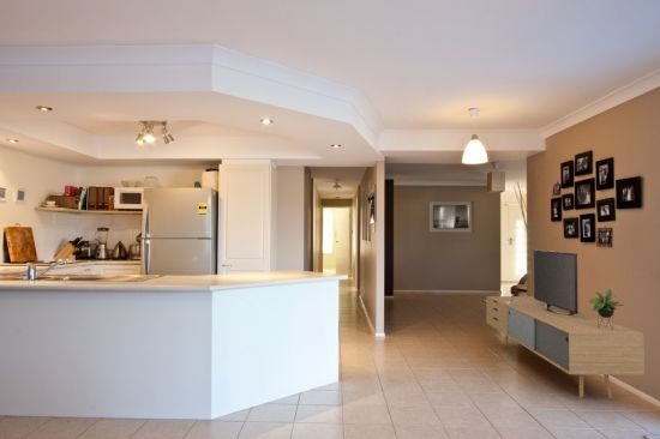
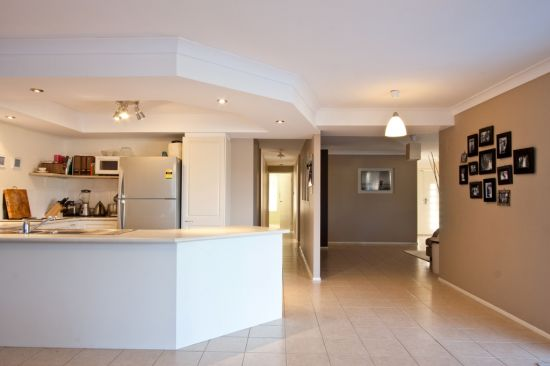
- media console (548, 308)
